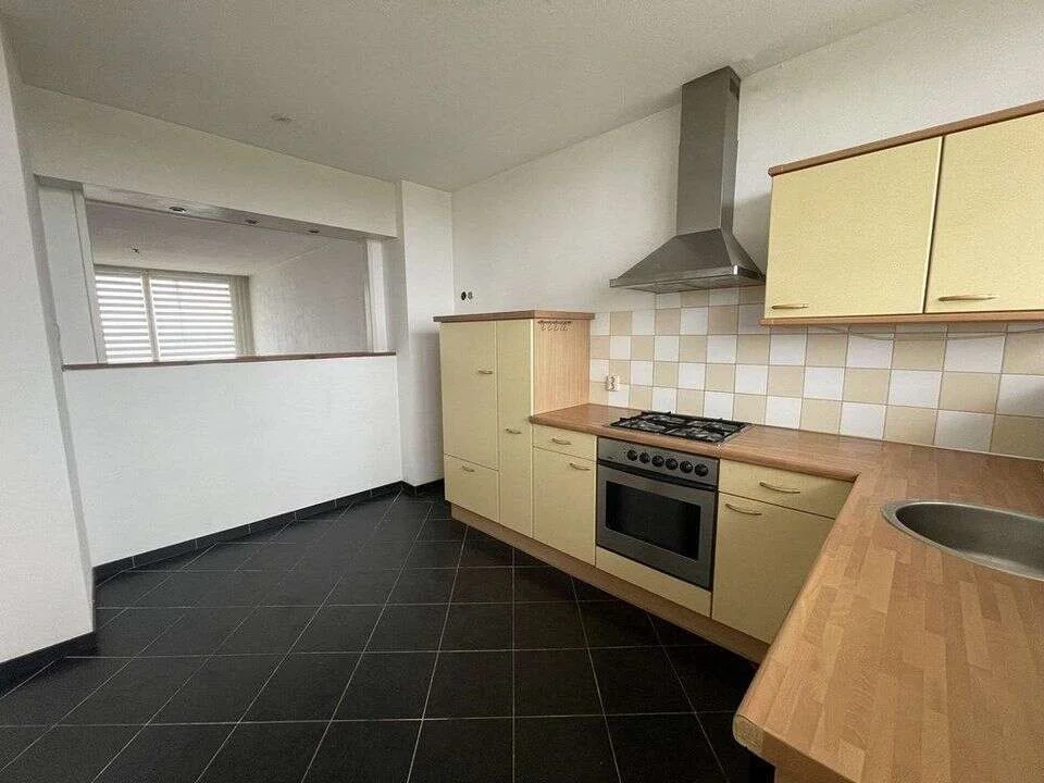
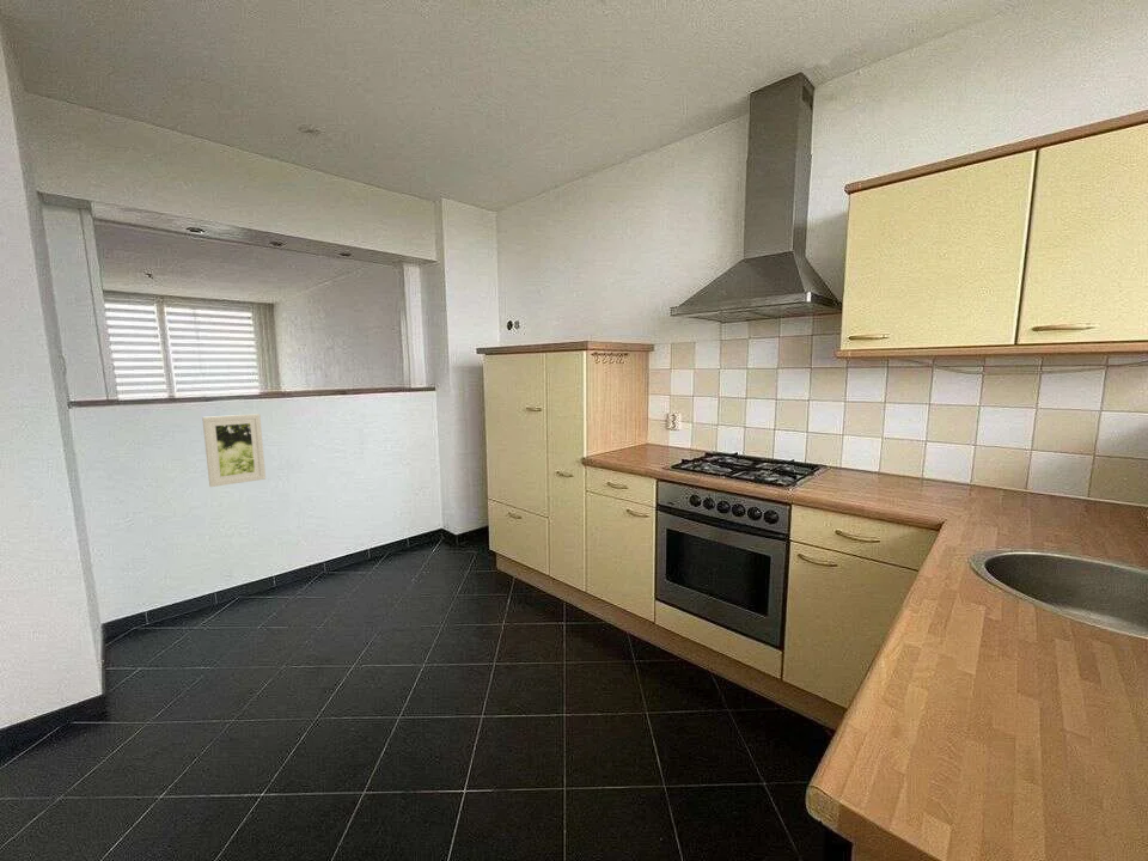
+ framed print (234, 448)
